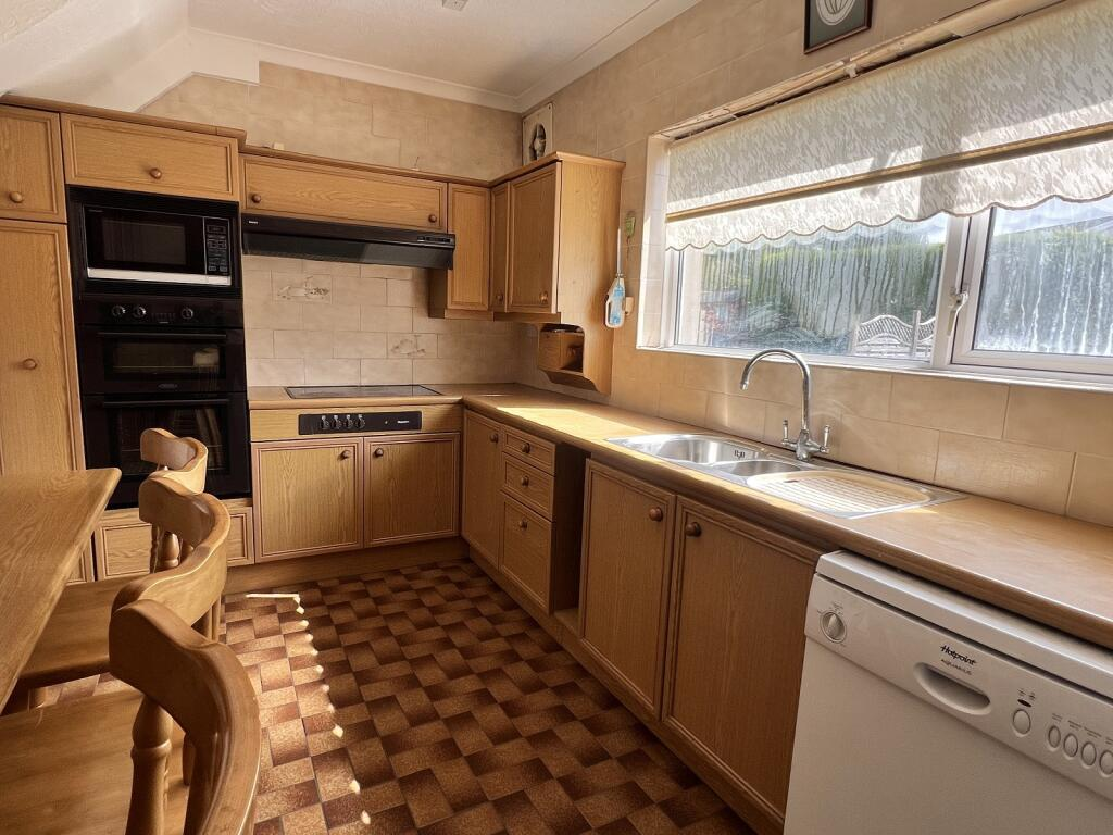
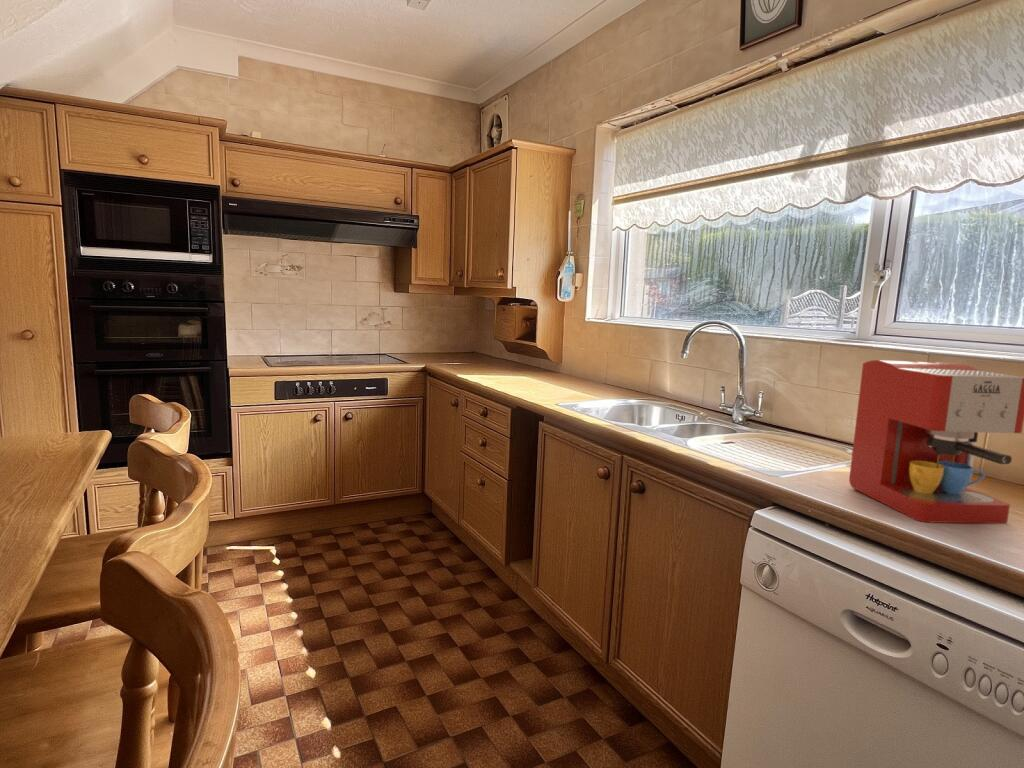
+ coffee maker (930, 434)
